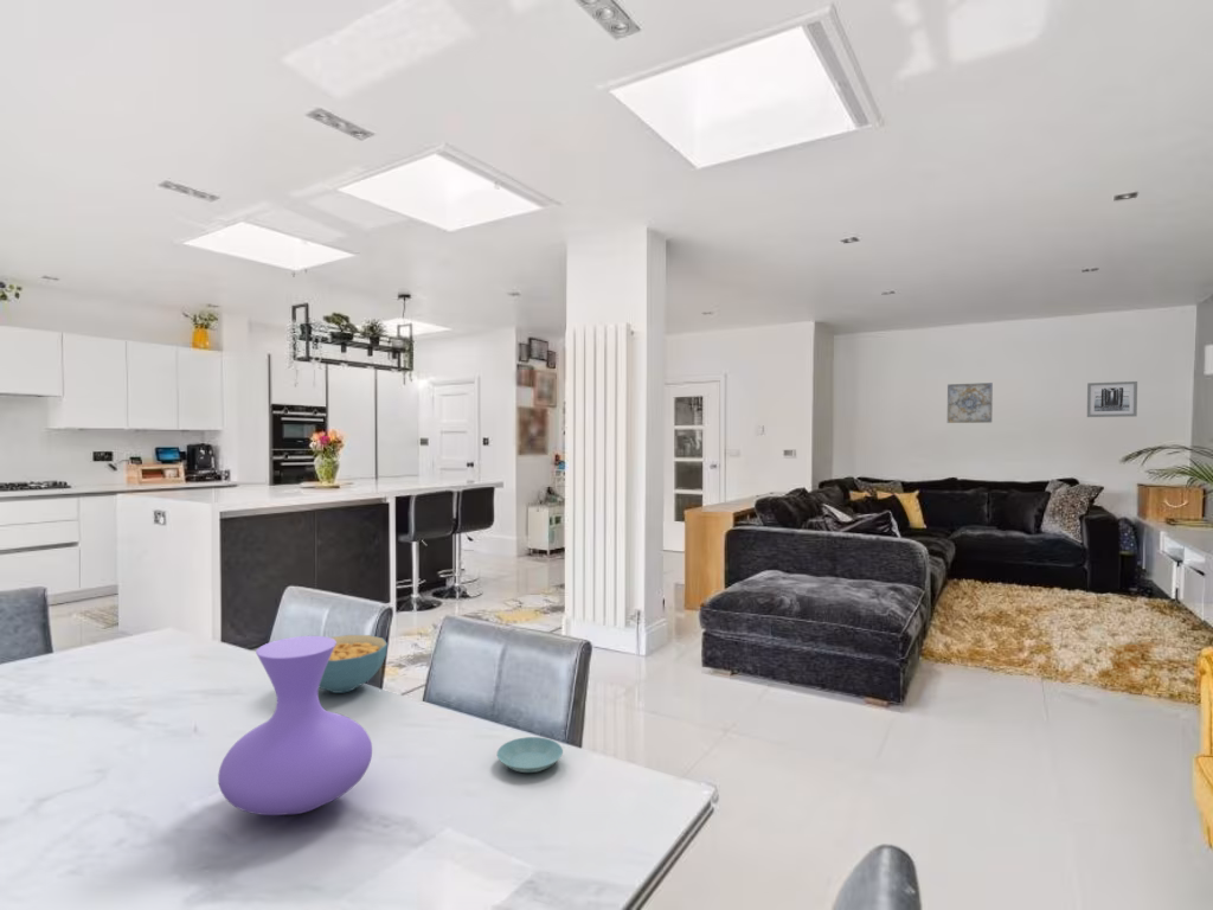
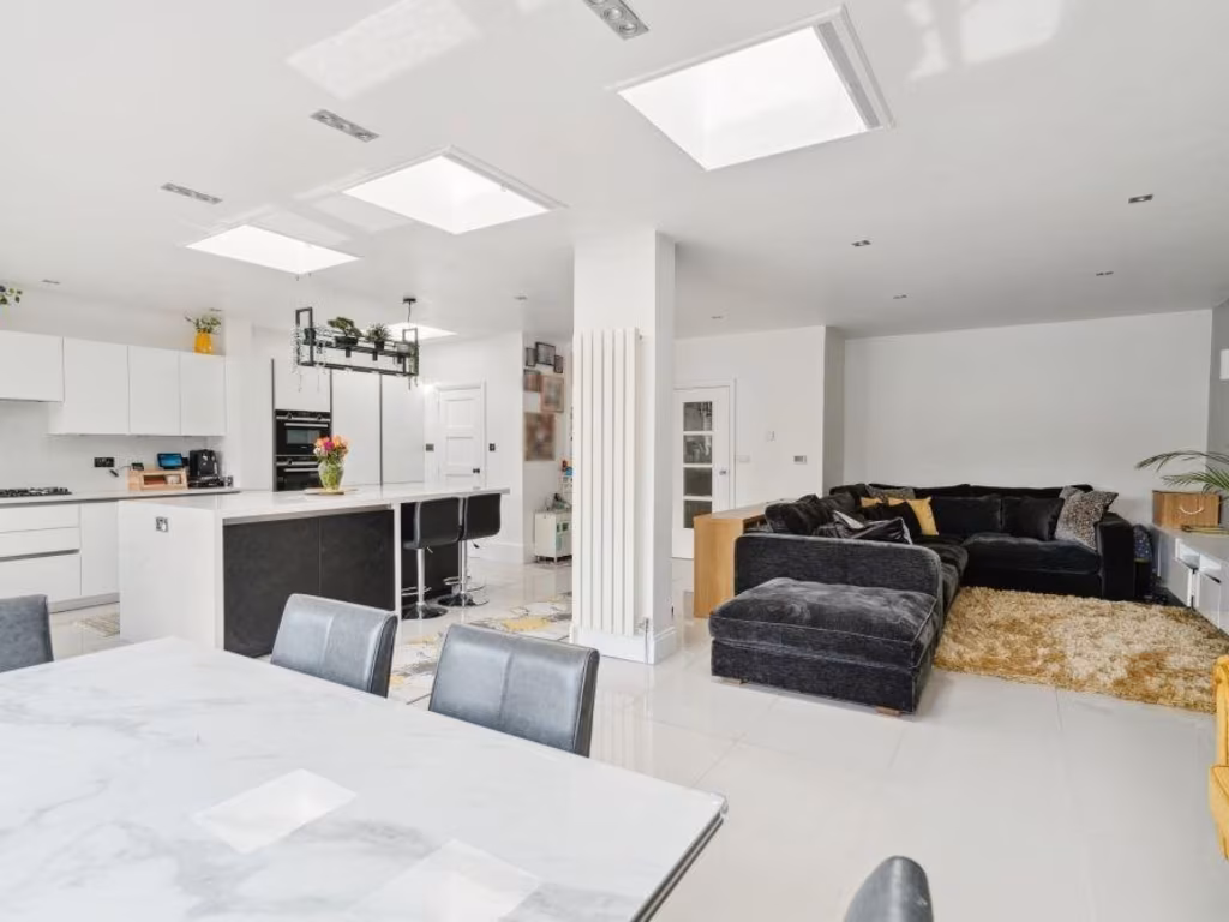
- wall art (1111, 399)
- wall art (969, 403)
- vase (297, 724)
- saucer (530, 757)
- cereal bowl (342, 667)
